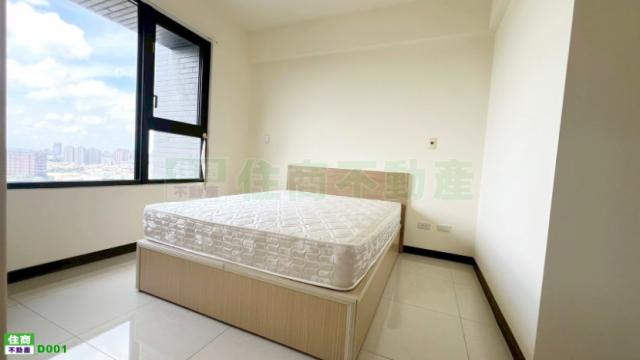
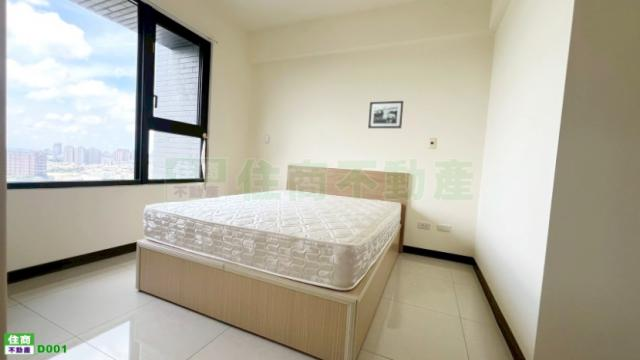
+ picture frame (385, 115)
